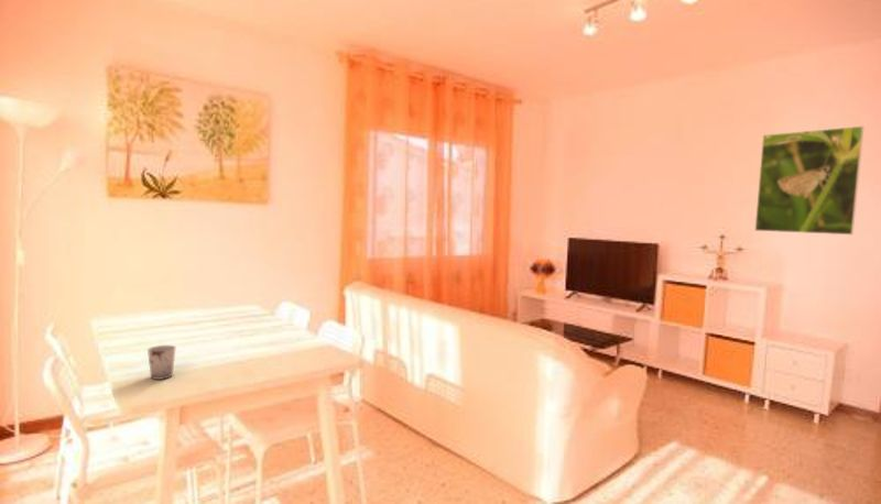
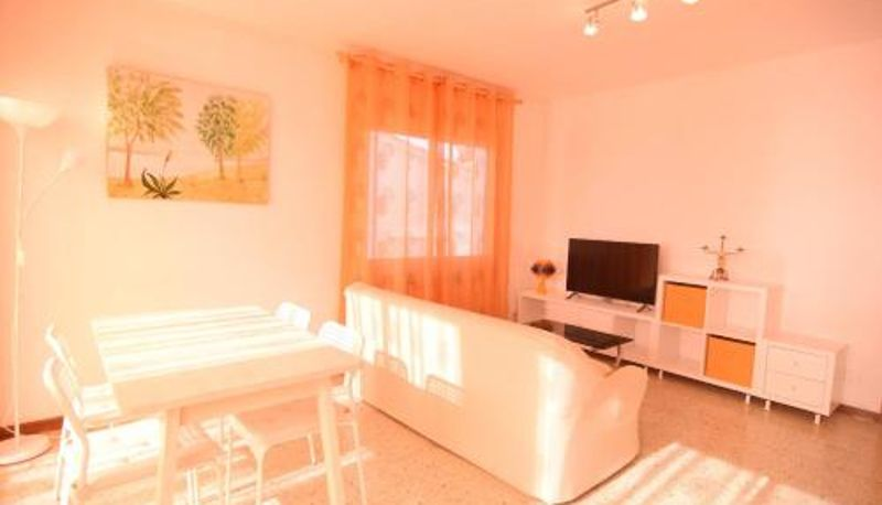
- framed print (805, 182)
- cup (163, 363)
